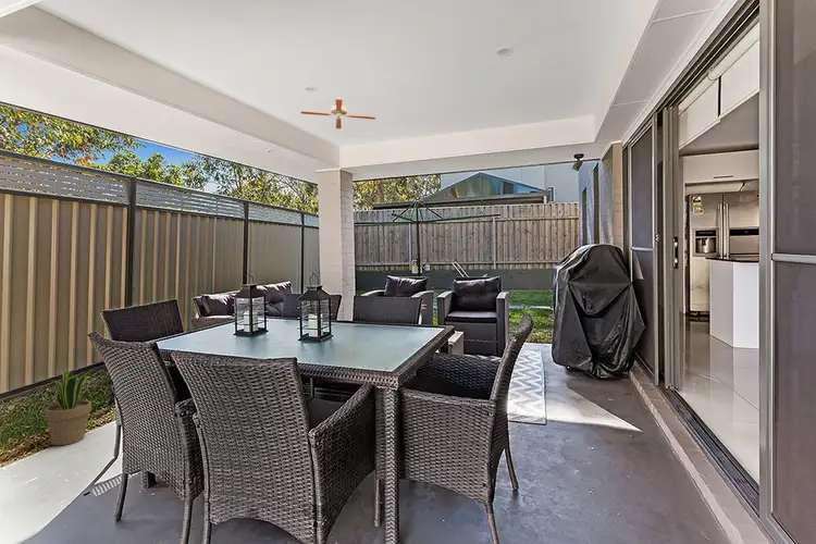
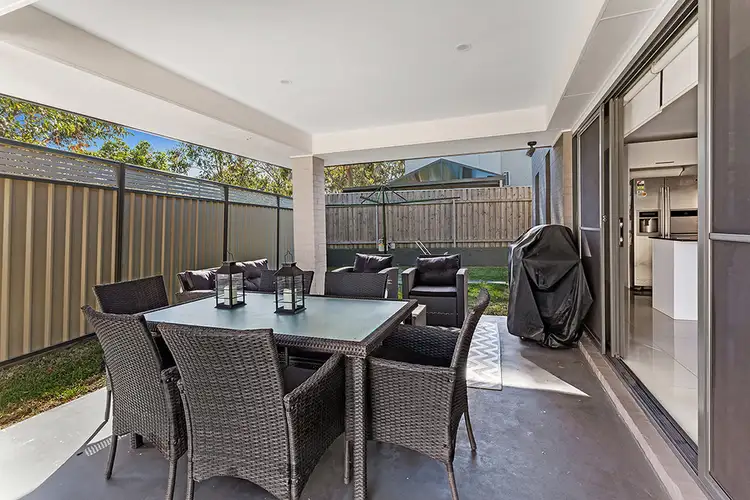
- potted plant (73, 403)
- ceiling fan (338, 114)
